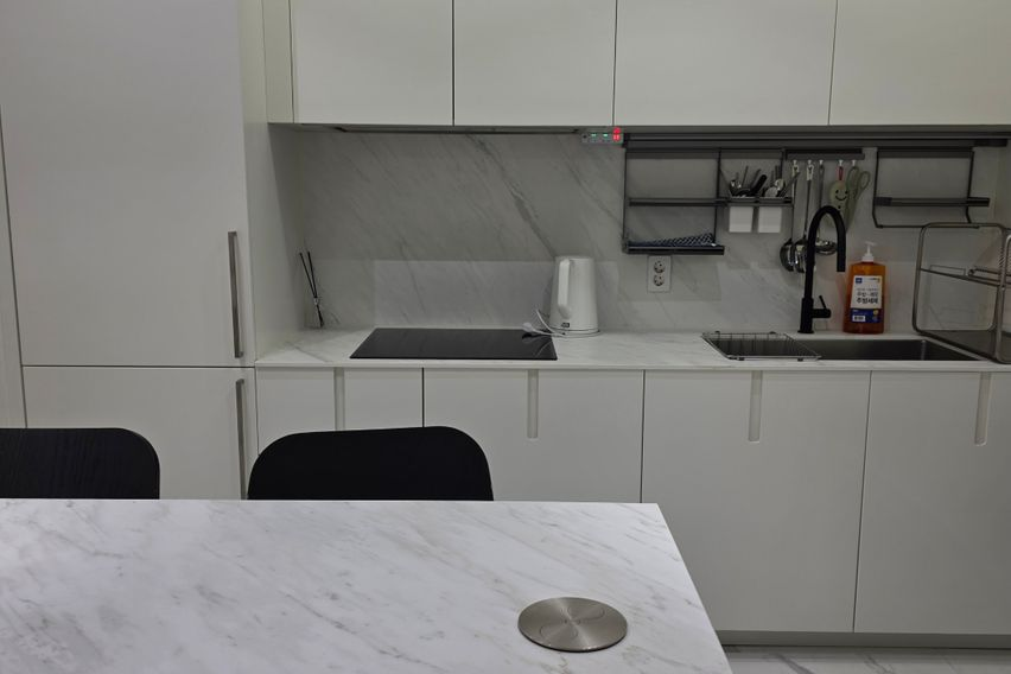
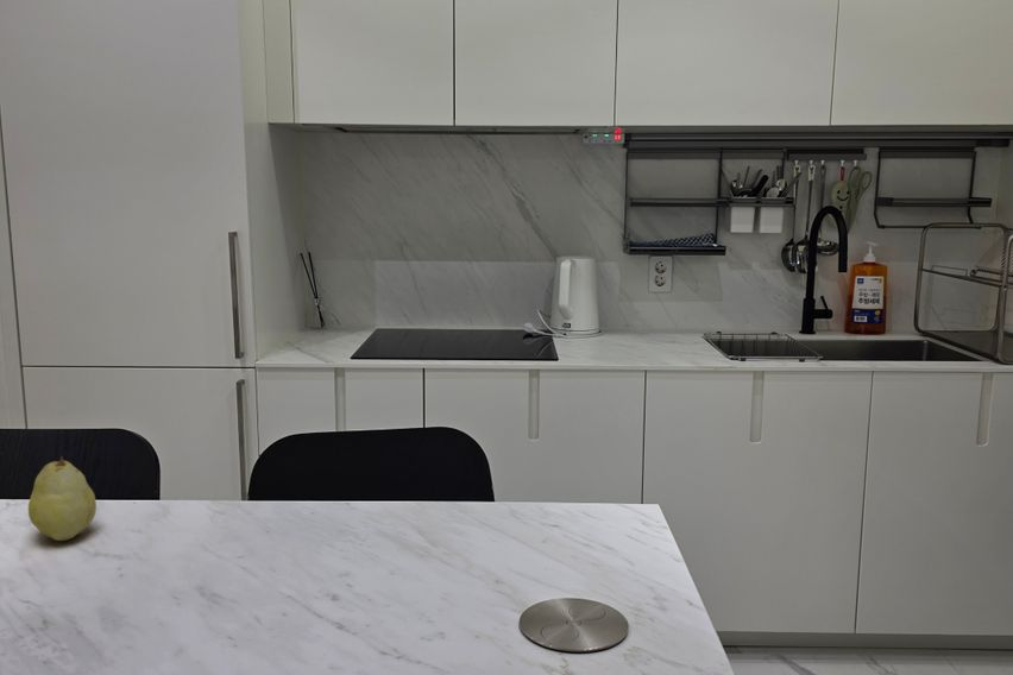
+ fruit (59, 496)
